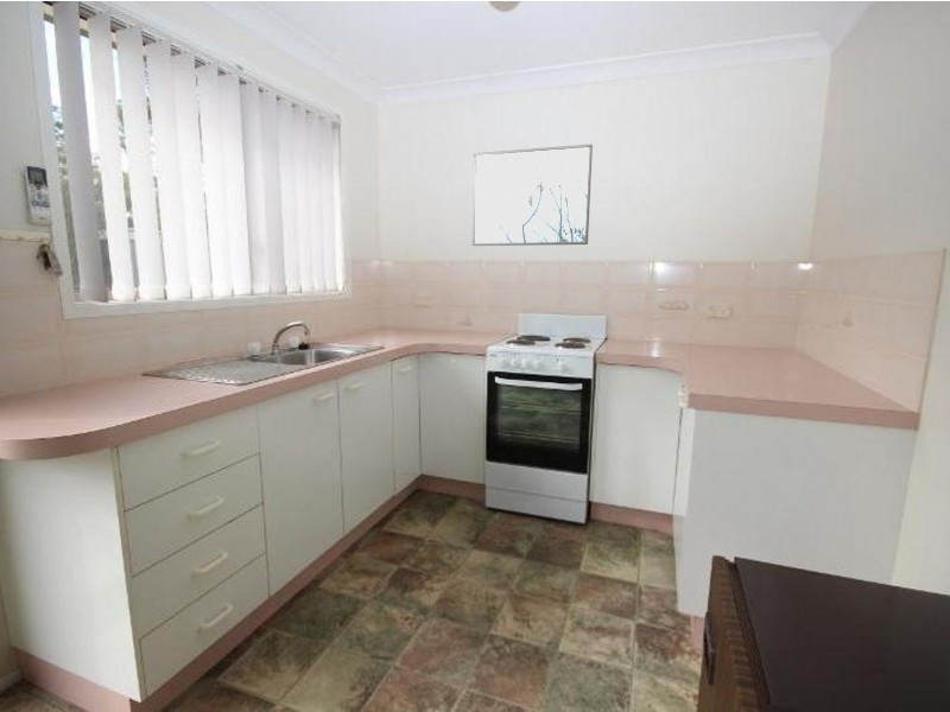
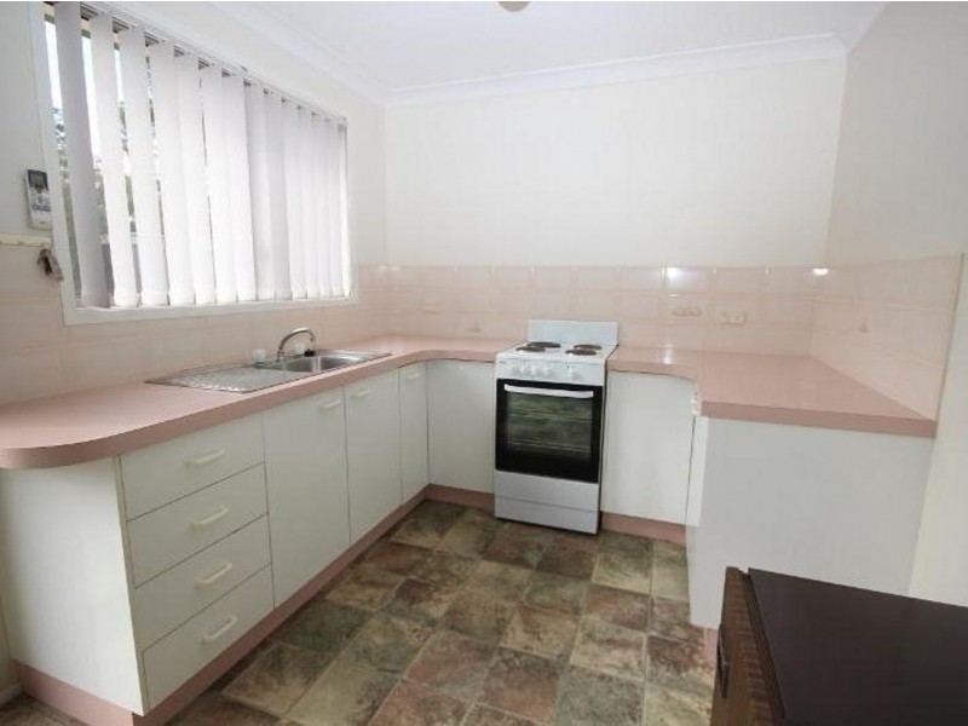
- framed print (528, 197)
